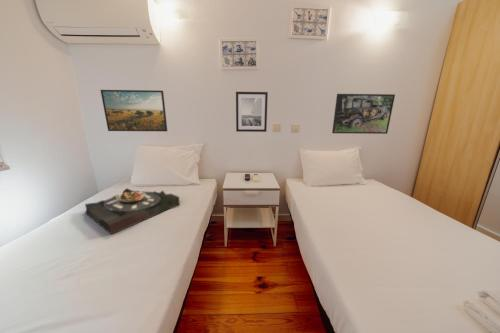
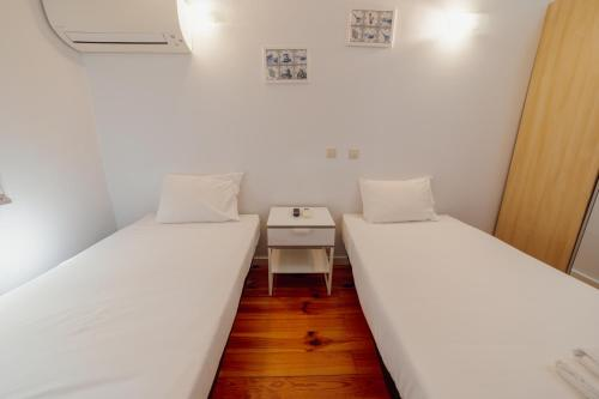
- wall art (251, 112)
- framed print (135, 111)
- serving tray (133, 199)
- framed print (362, 114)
